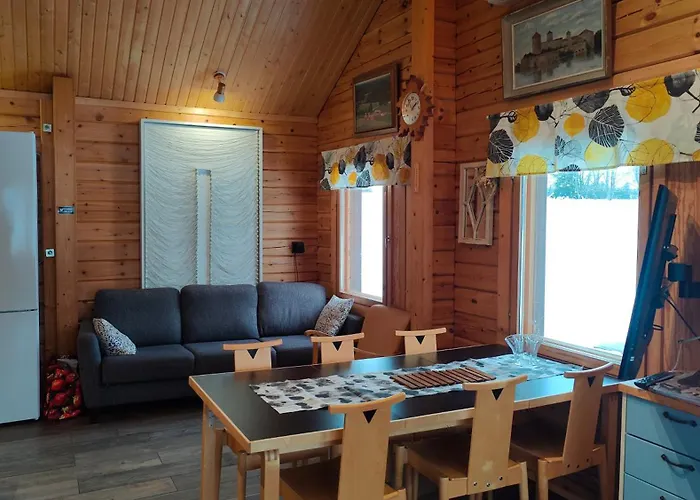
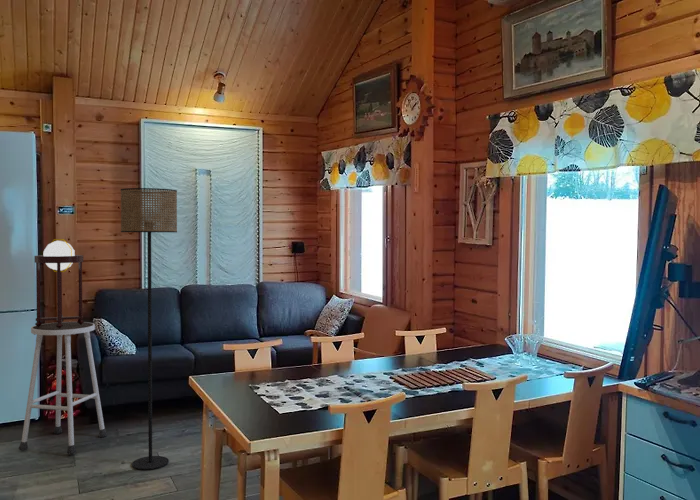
+ stool (67, 384)
+ table lamp (59, 282)
+ floor lamp (149, 327)
